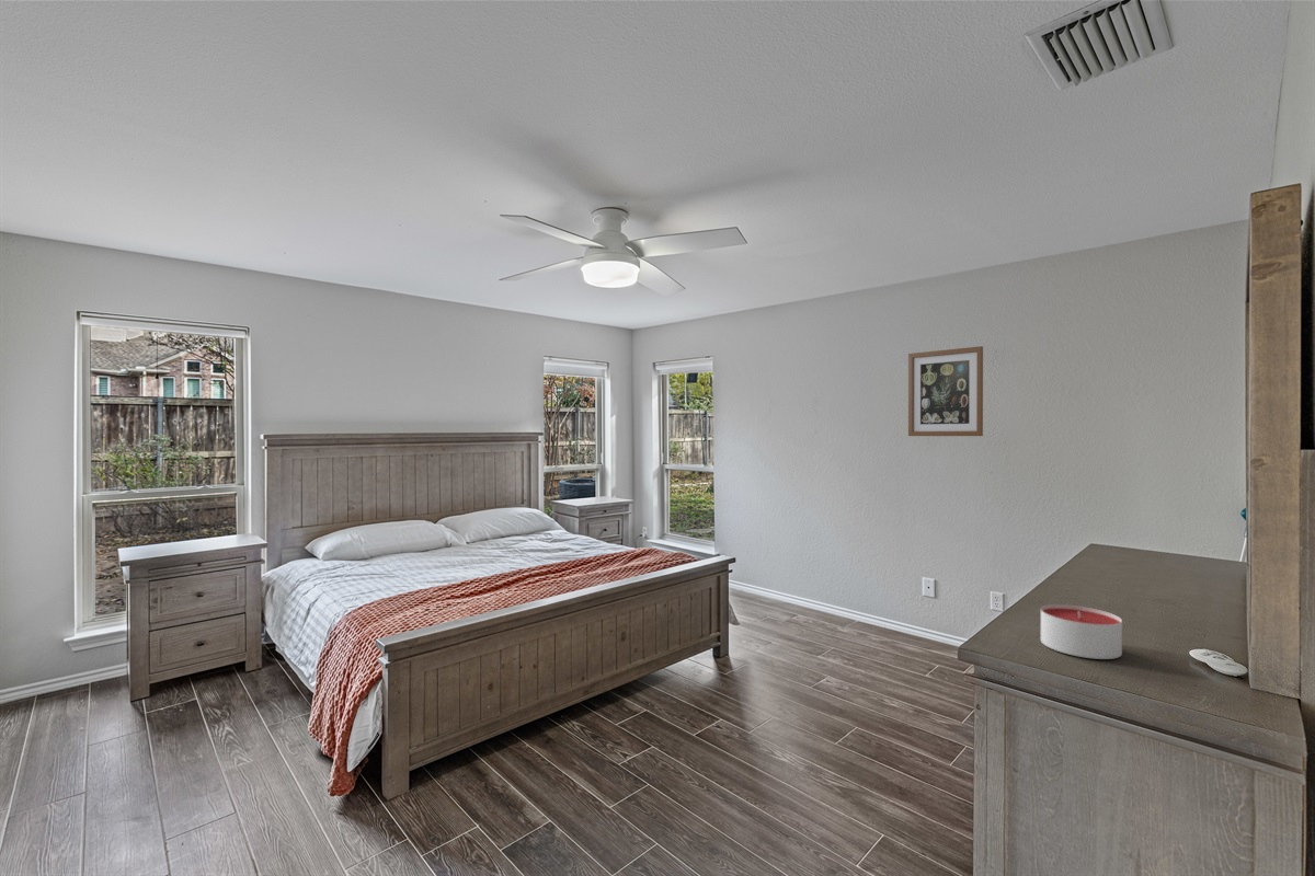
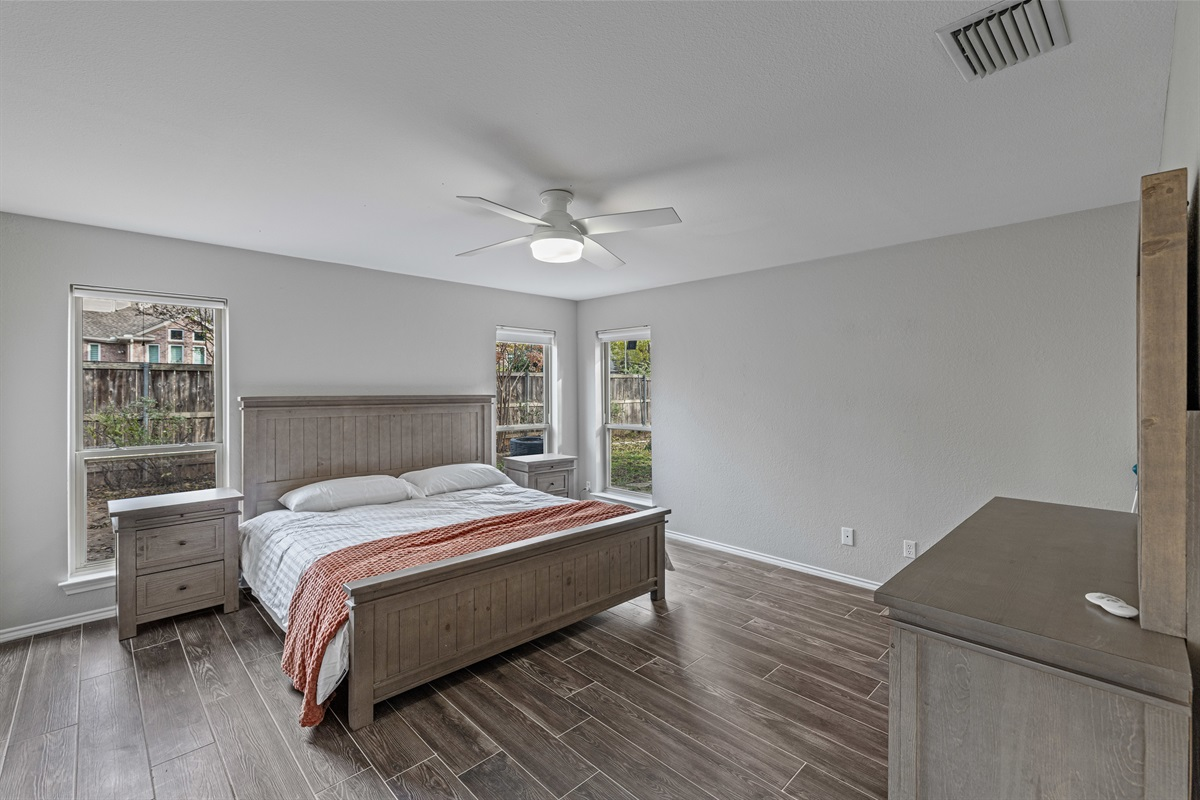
- candle (1079, 629)
- wall art (944, 393)
